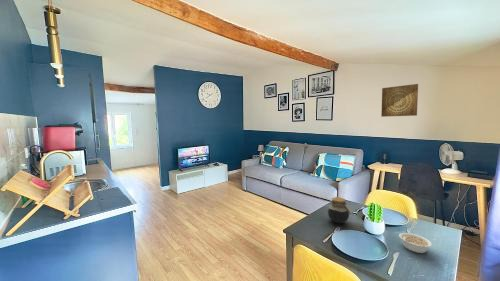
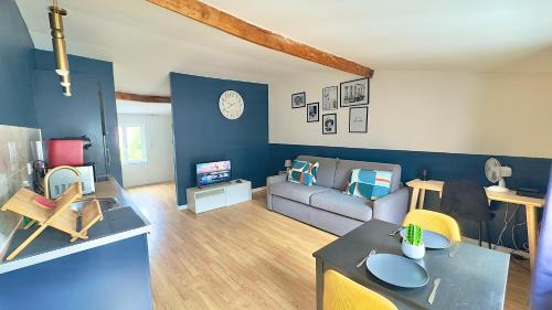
- legume (415, 243)
- wall art (398, 101)
- jar (339, 210)
